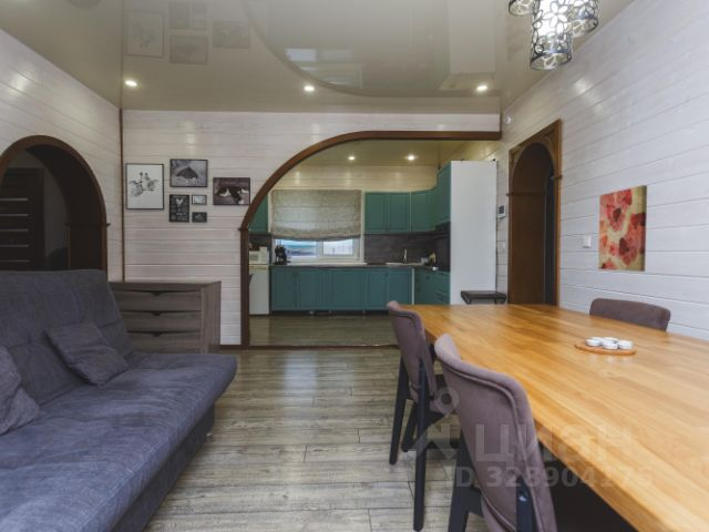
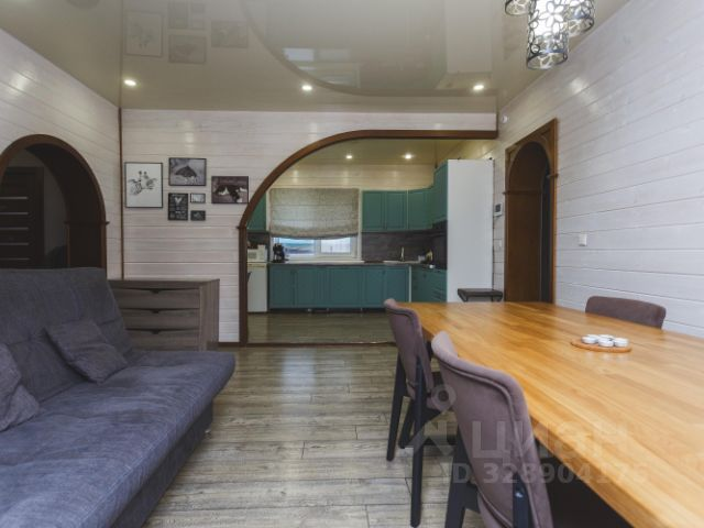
- wall art (620, 231)
